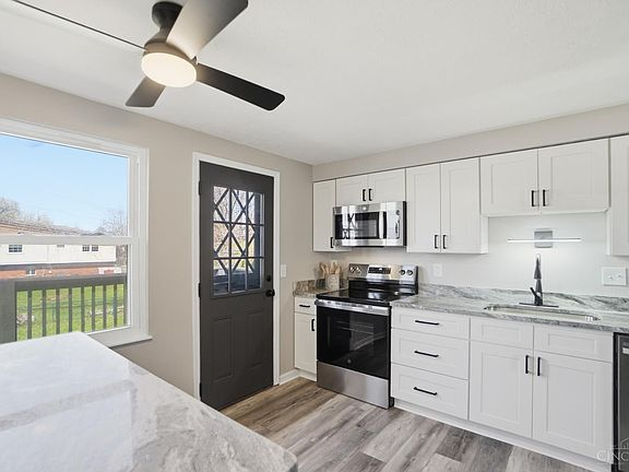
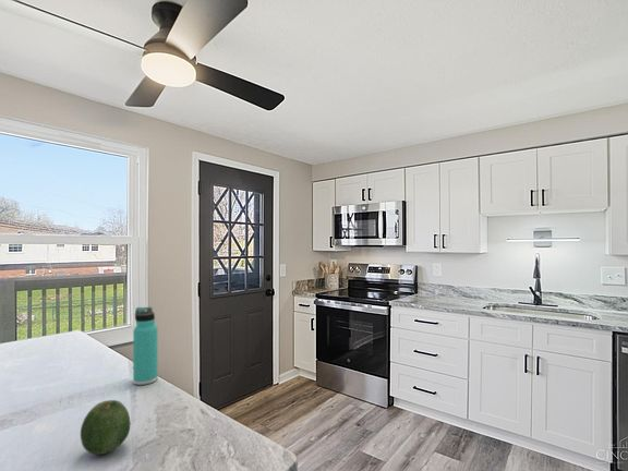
+ fruit (106, 424)
+ thermos bottle (145, 343)
